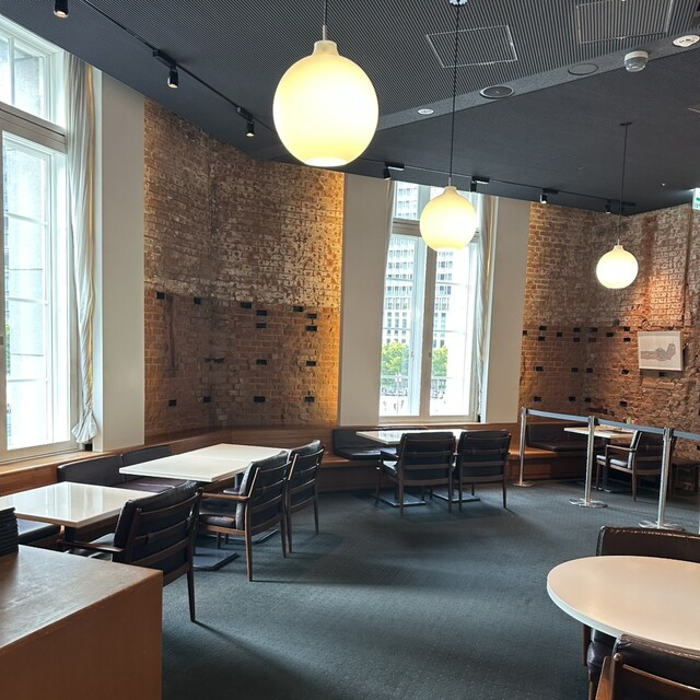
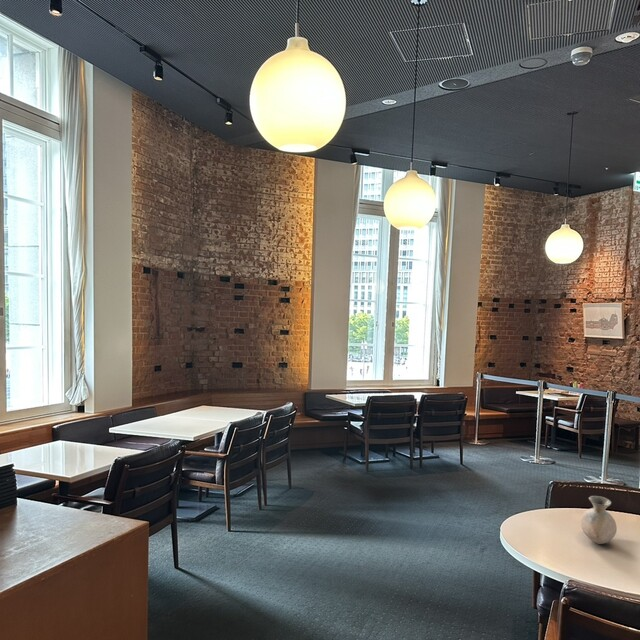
+ vase (598, 520)
